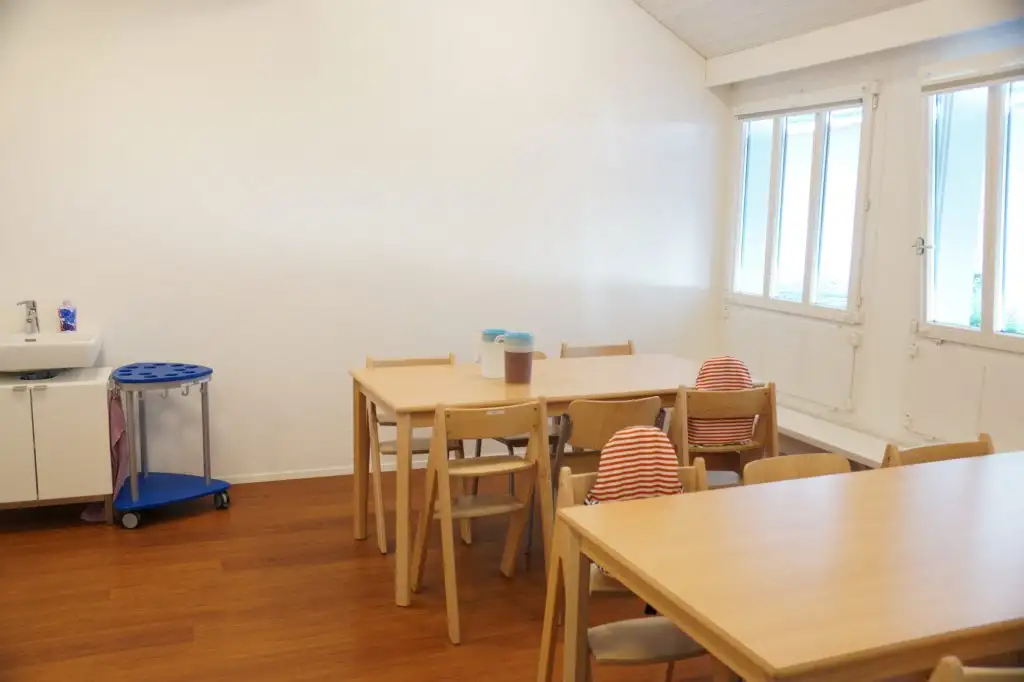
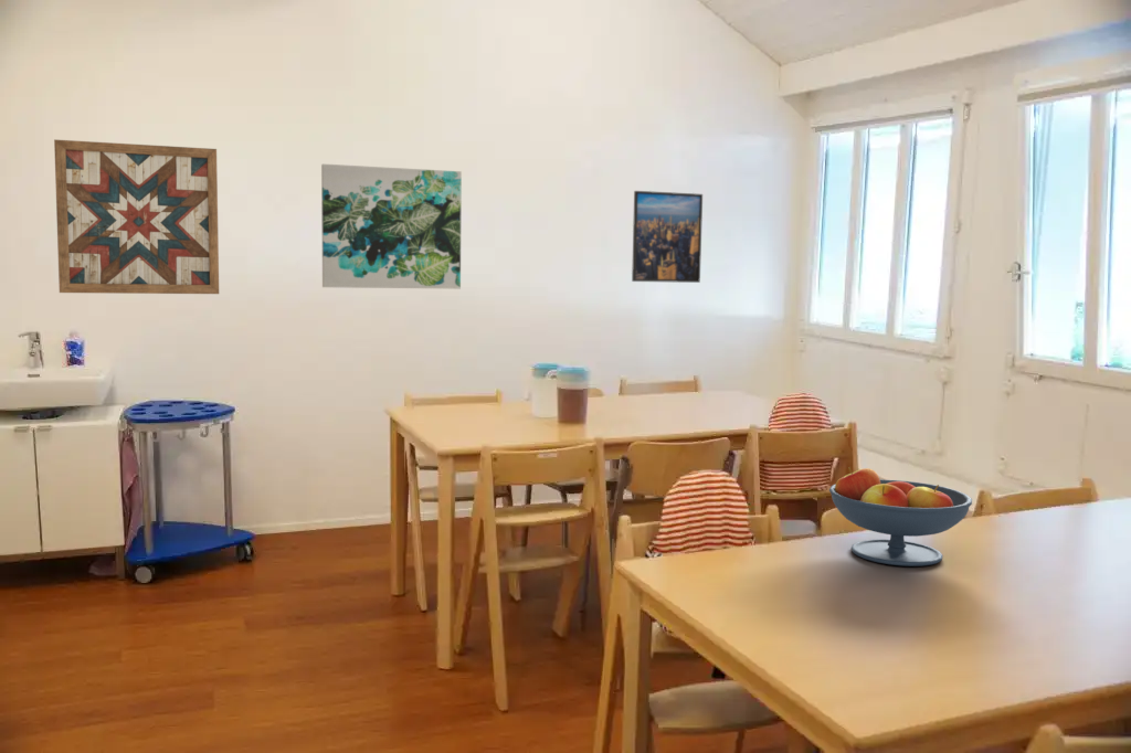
+ wall art (139, 219)
+ fruit bowl (898, 512)
+ wall art (392, 227)
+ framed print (667, 237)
